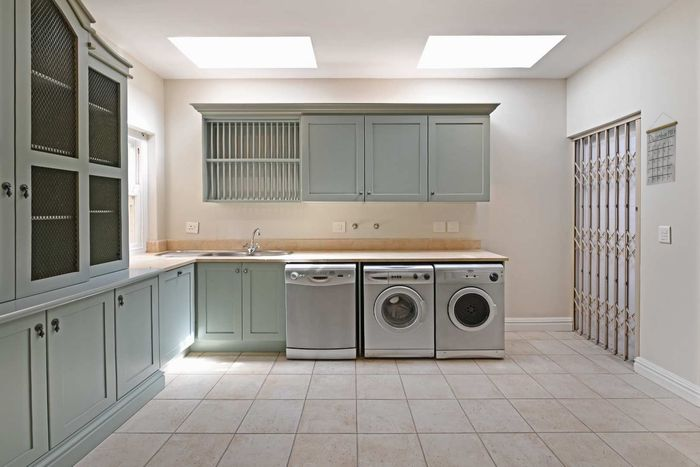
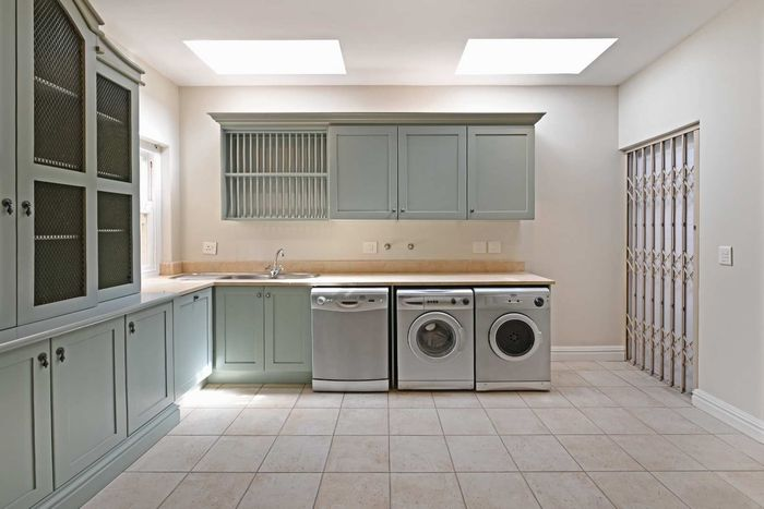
- calendar (660, 148)
